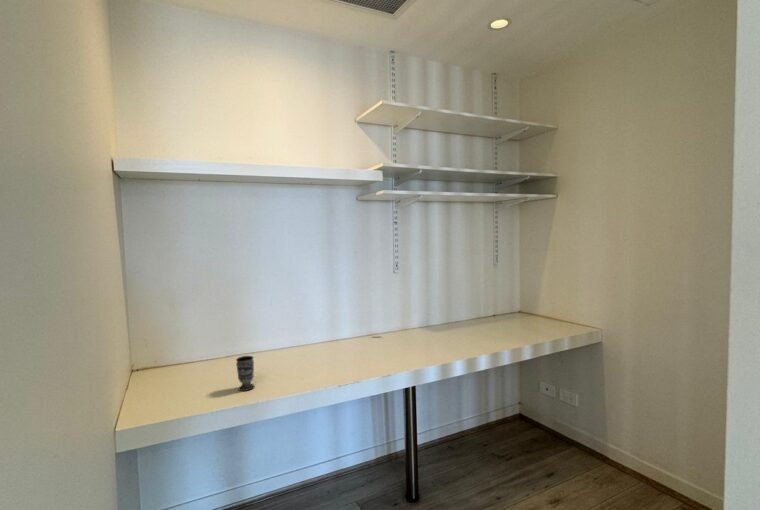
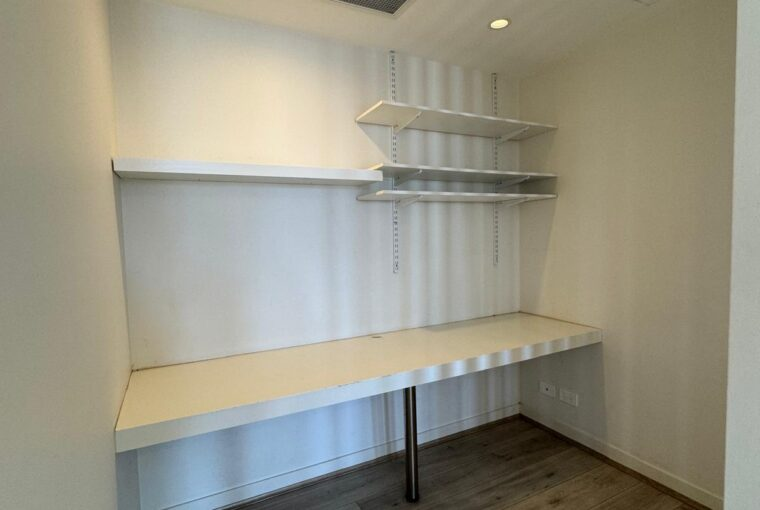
- cup (245, 373)
